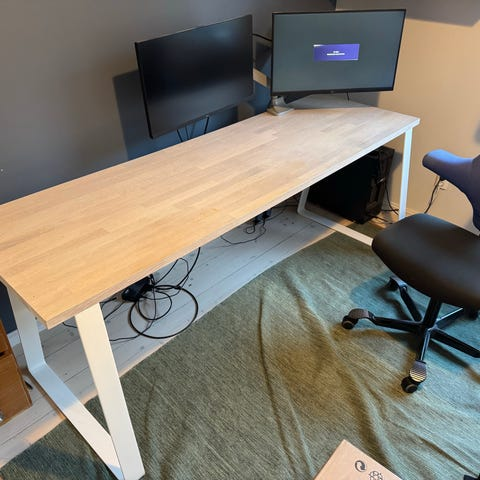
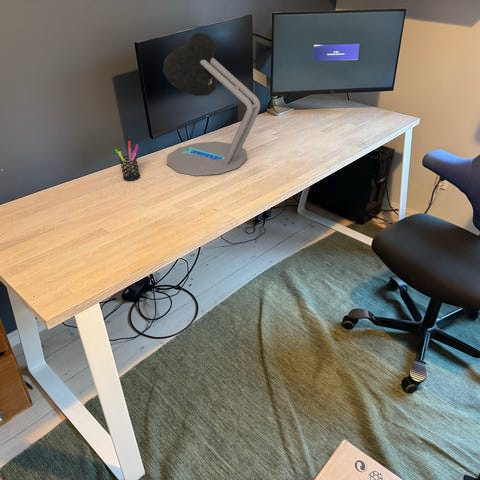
+ desk lamp (208, 94)
+ pen holder (126, 160)
